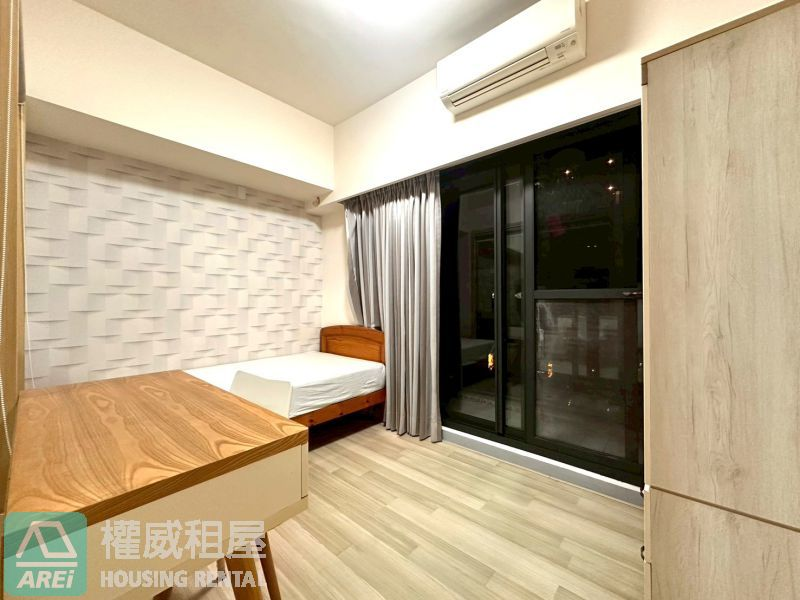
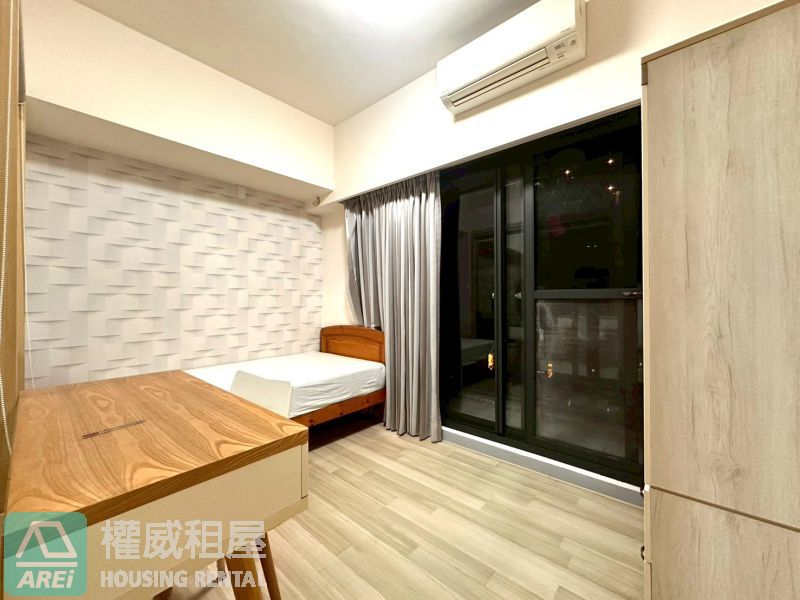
+ pen (116, 427)
